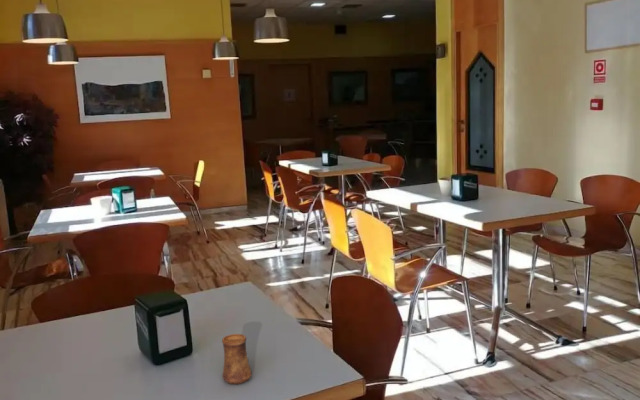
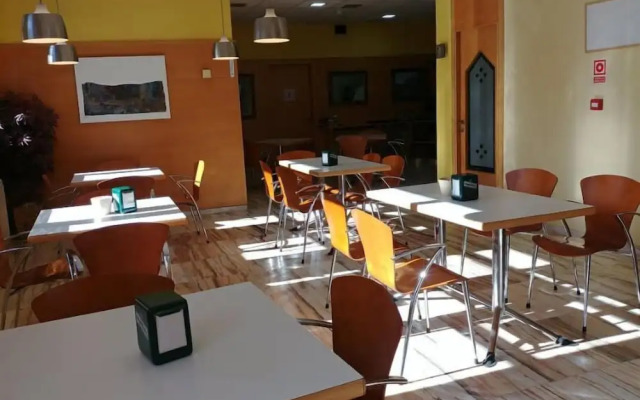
- cup (235, 358)
